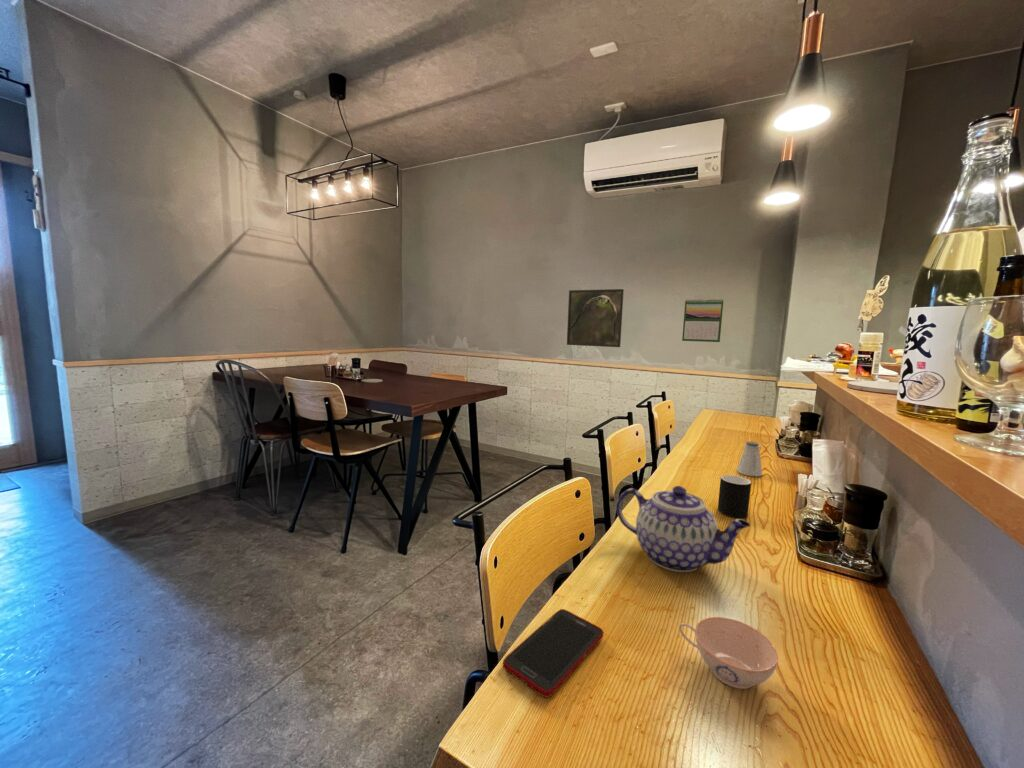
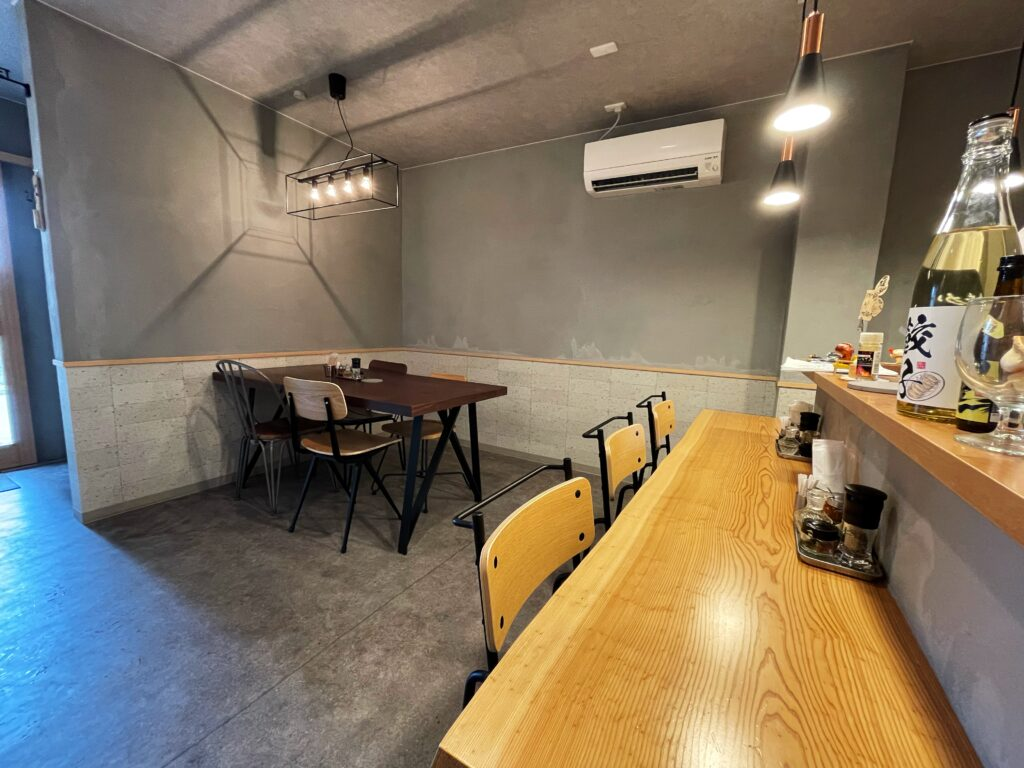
- cell phone (555, 648)
- calendar (702, 320)
- teapot (676, 522)
- cup (734, 493)
- saltshaker (750, 457)
- teacup (724, 652)
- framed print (594, 318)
